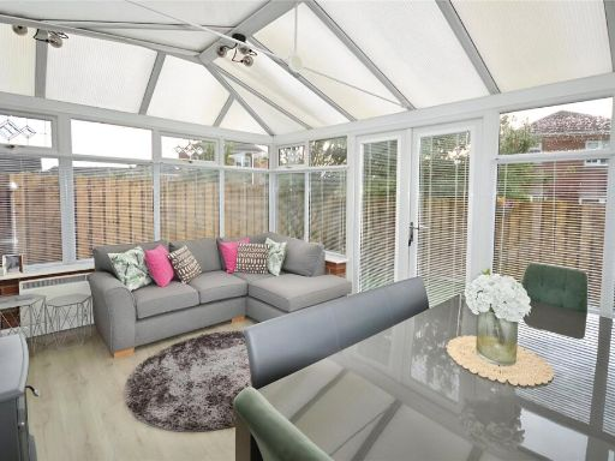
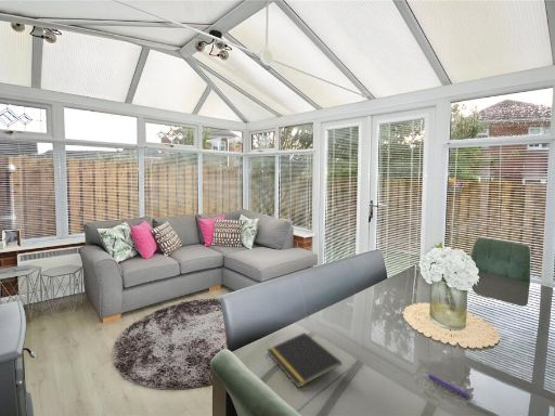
+ notepad (301, 356)
+ pen (449, 386)
